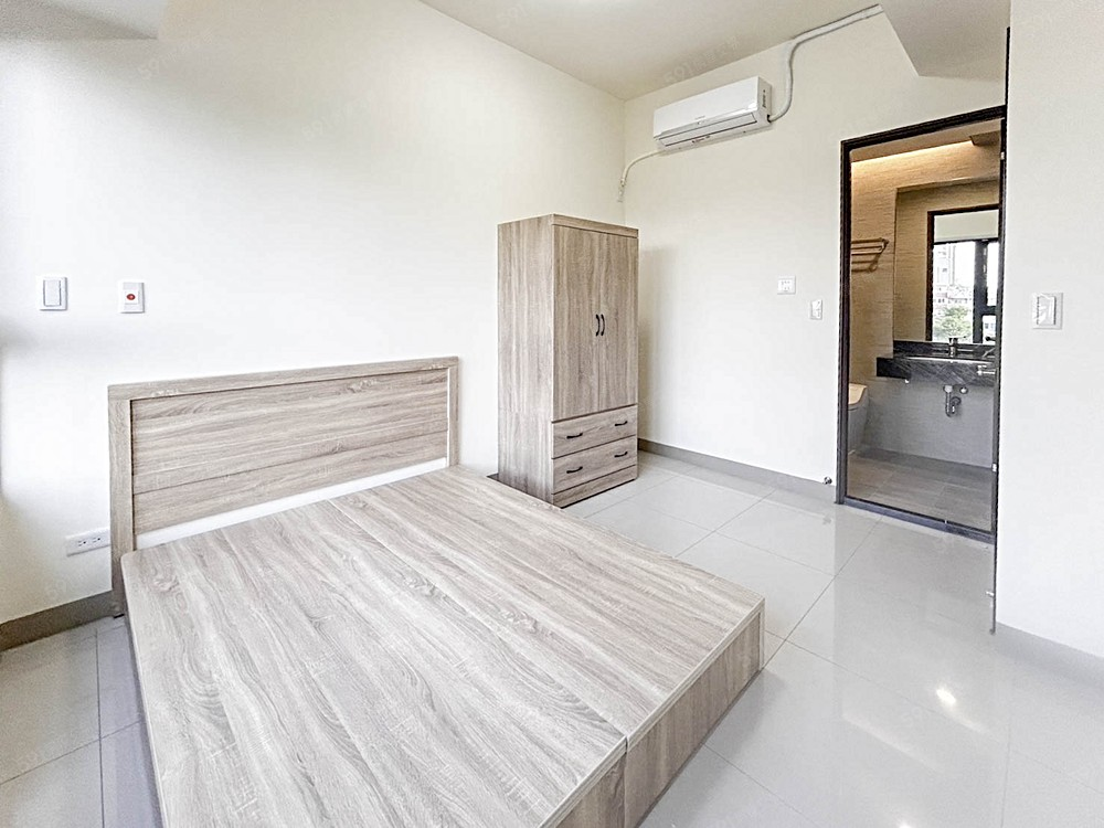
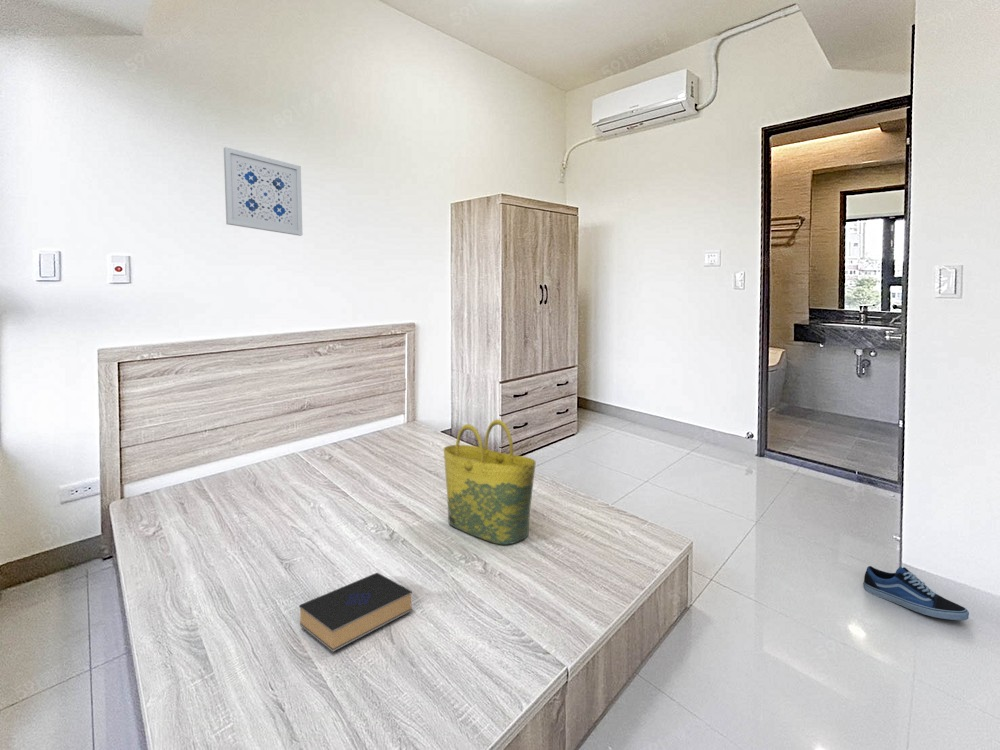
+ book (357, 609)
+ wall art (265, 194)
+ shoe (912, 588)
+ tote bag (485, 475)
